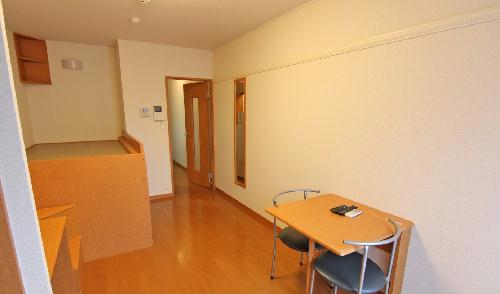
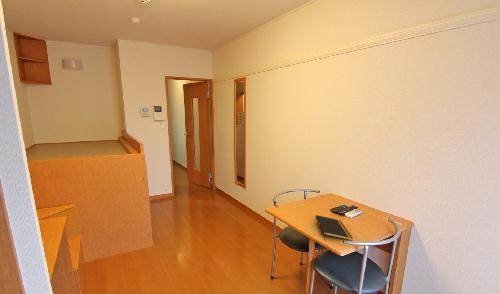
+ notepad (332, 226)
